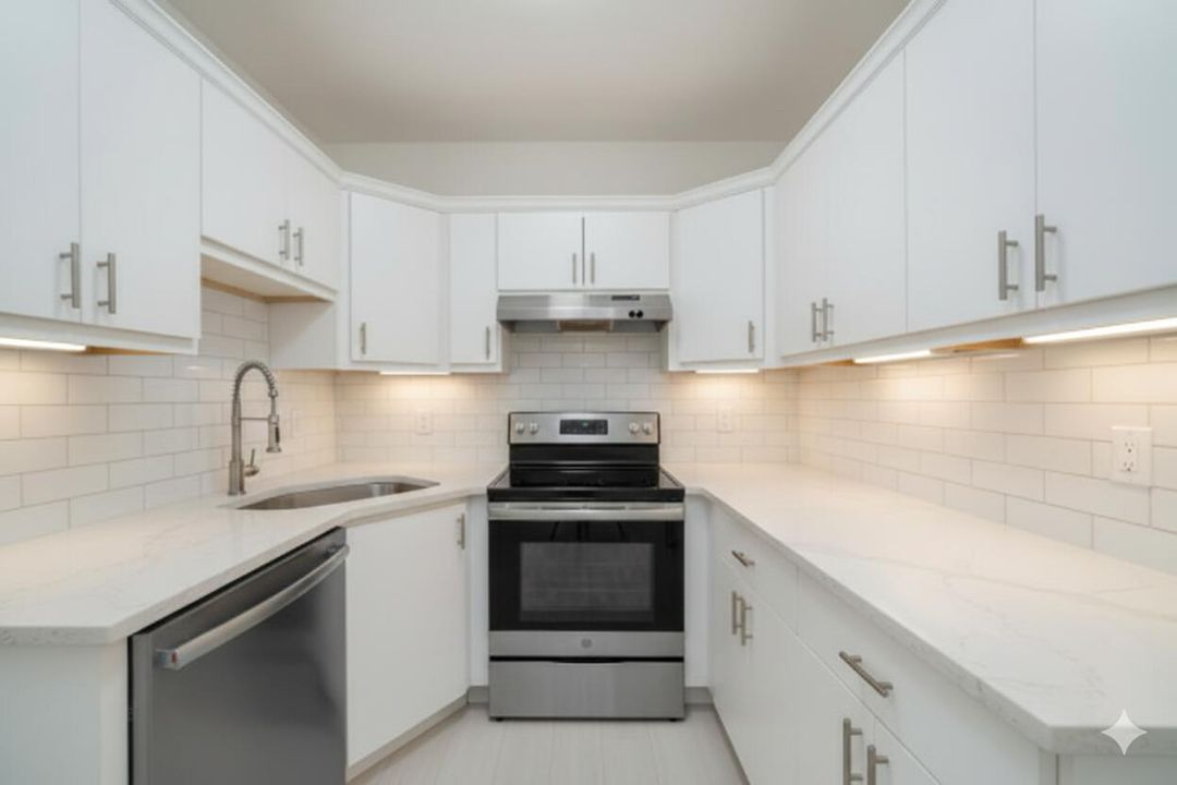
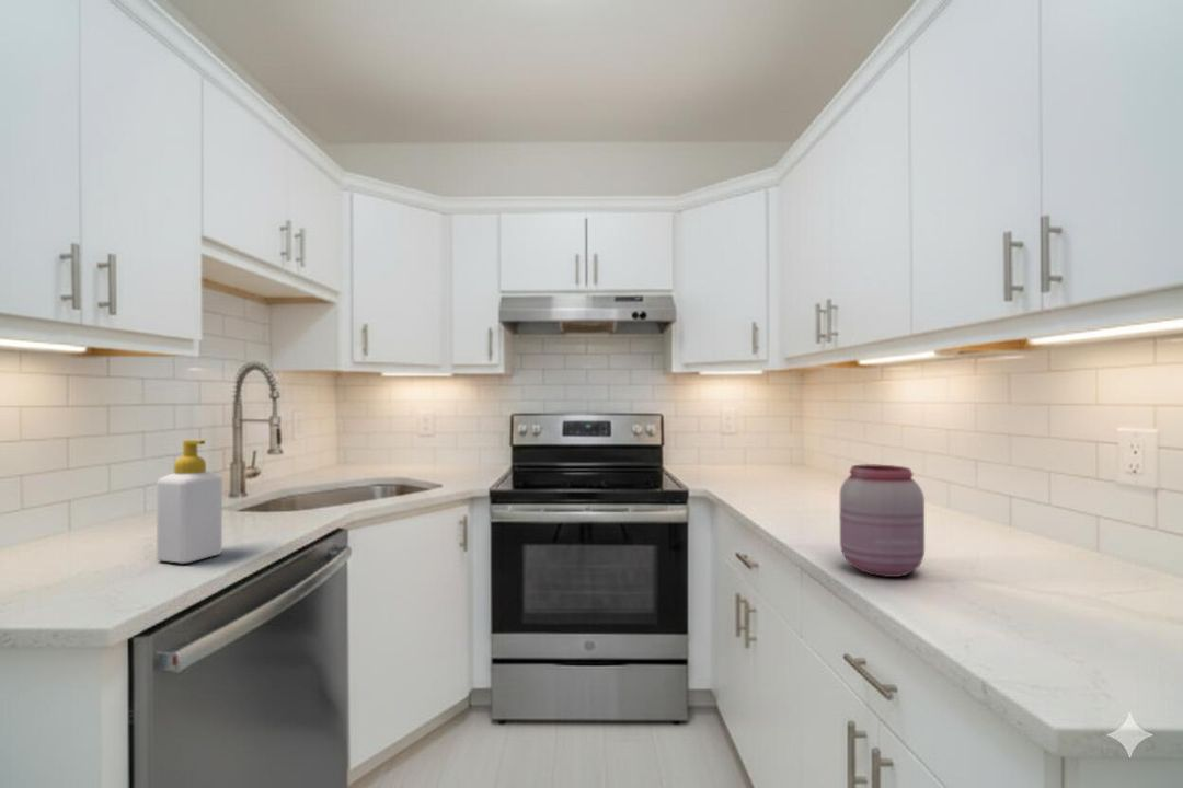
+ jar (881, 518)
+ soap bottle (189, 498)
